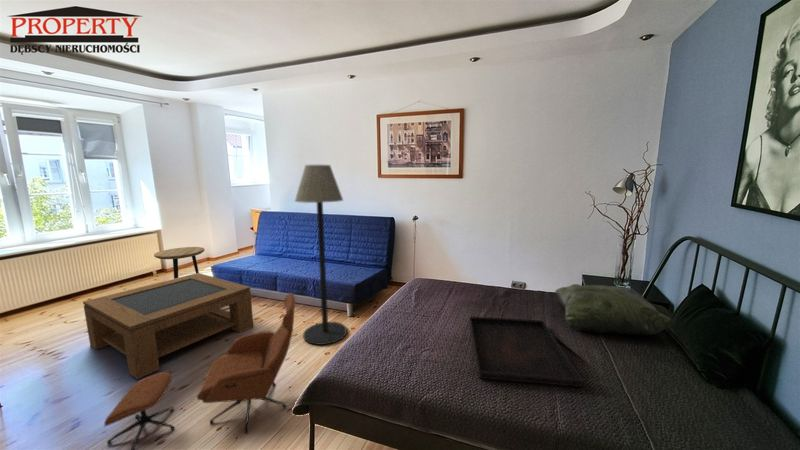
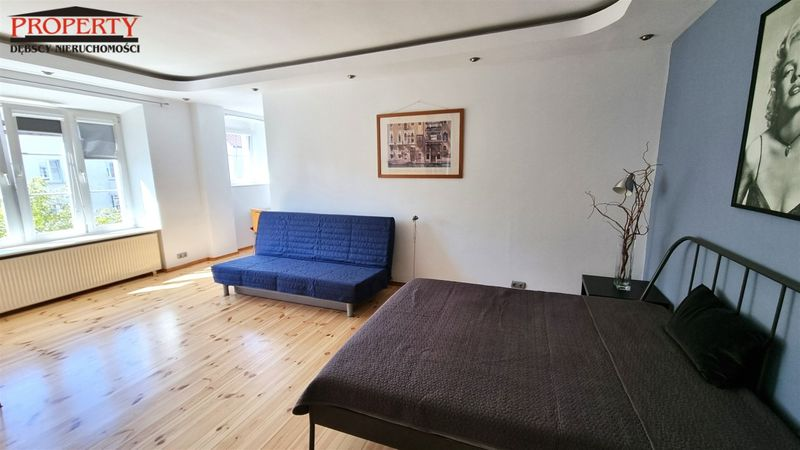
- cushion (605, 304)
- side table (177, 274)
- floor lamp (321, 252)
- serving tray (515, 345)
- armchair (211, 364)
- coffee table (173, 314)
